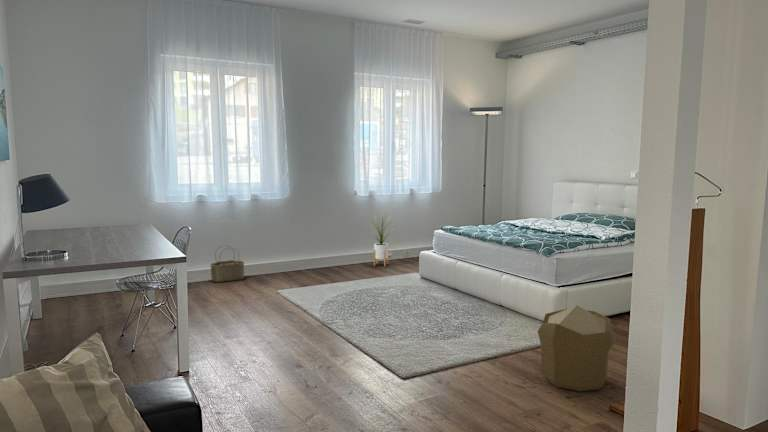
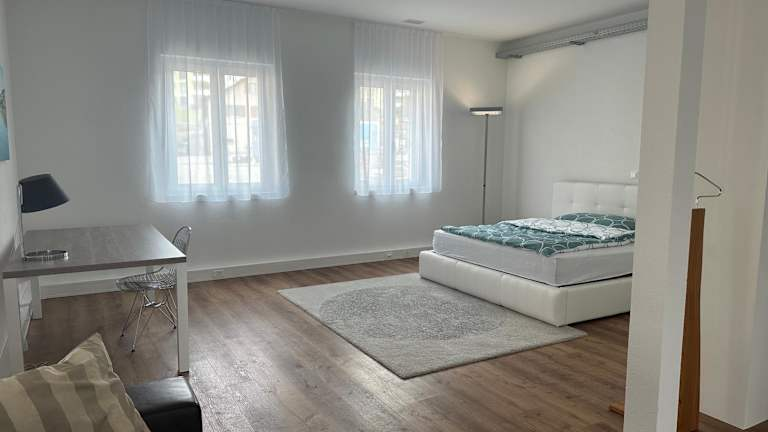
- house plant (381, 237)
- wicker basket (227, 262)
- pouf (575, 342)
